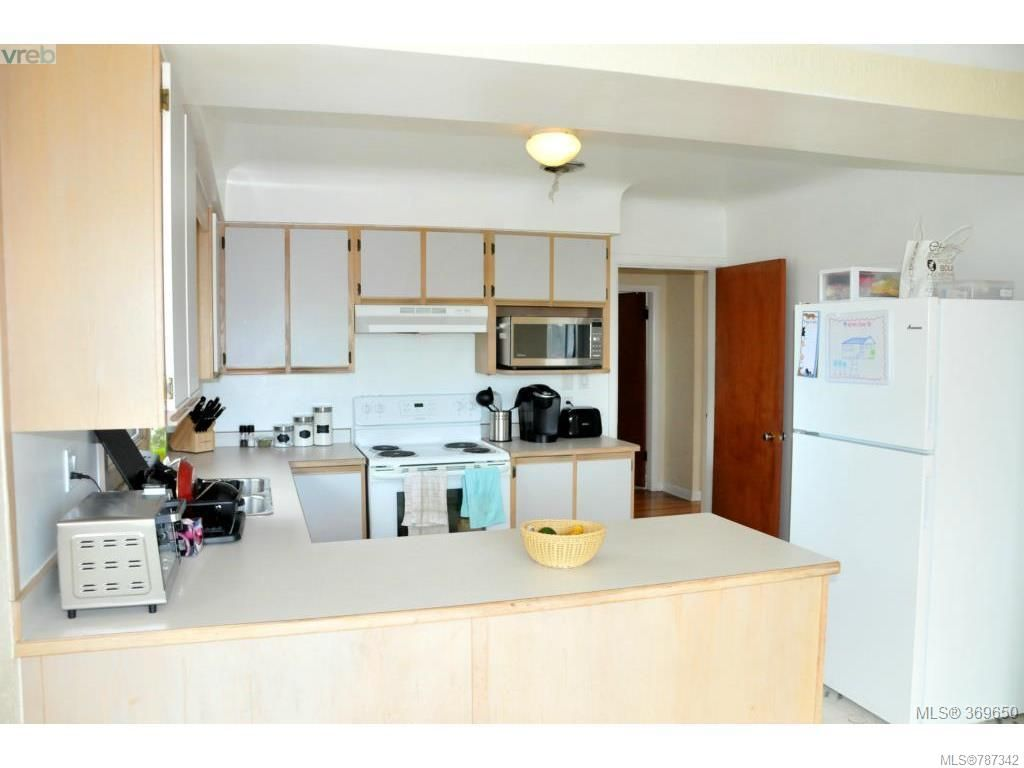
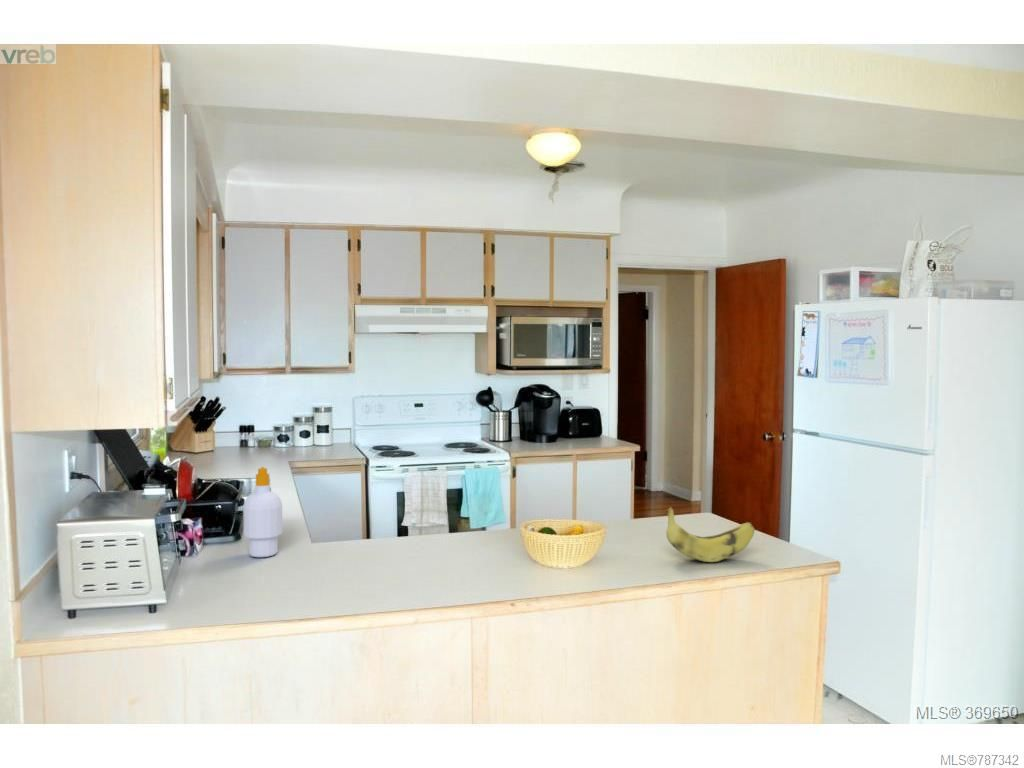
+ soap bottle (263, 511)
+ banana (712, 535)
